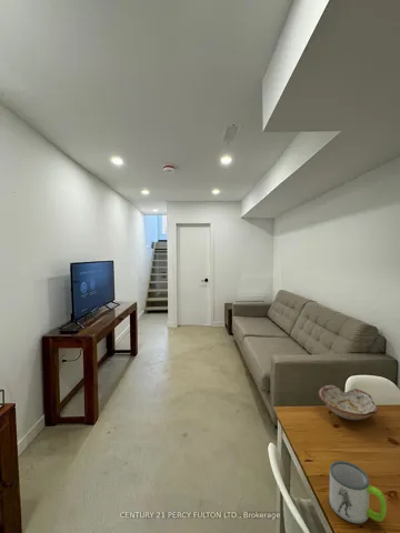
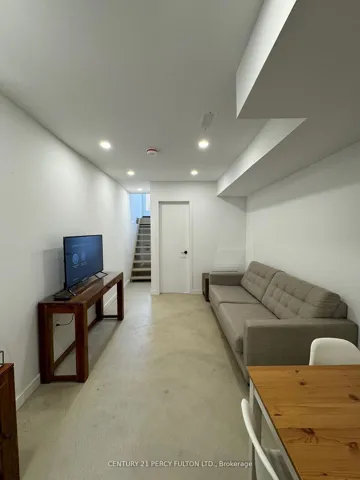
- mug (356, 494)
- bowl (347, 405)
